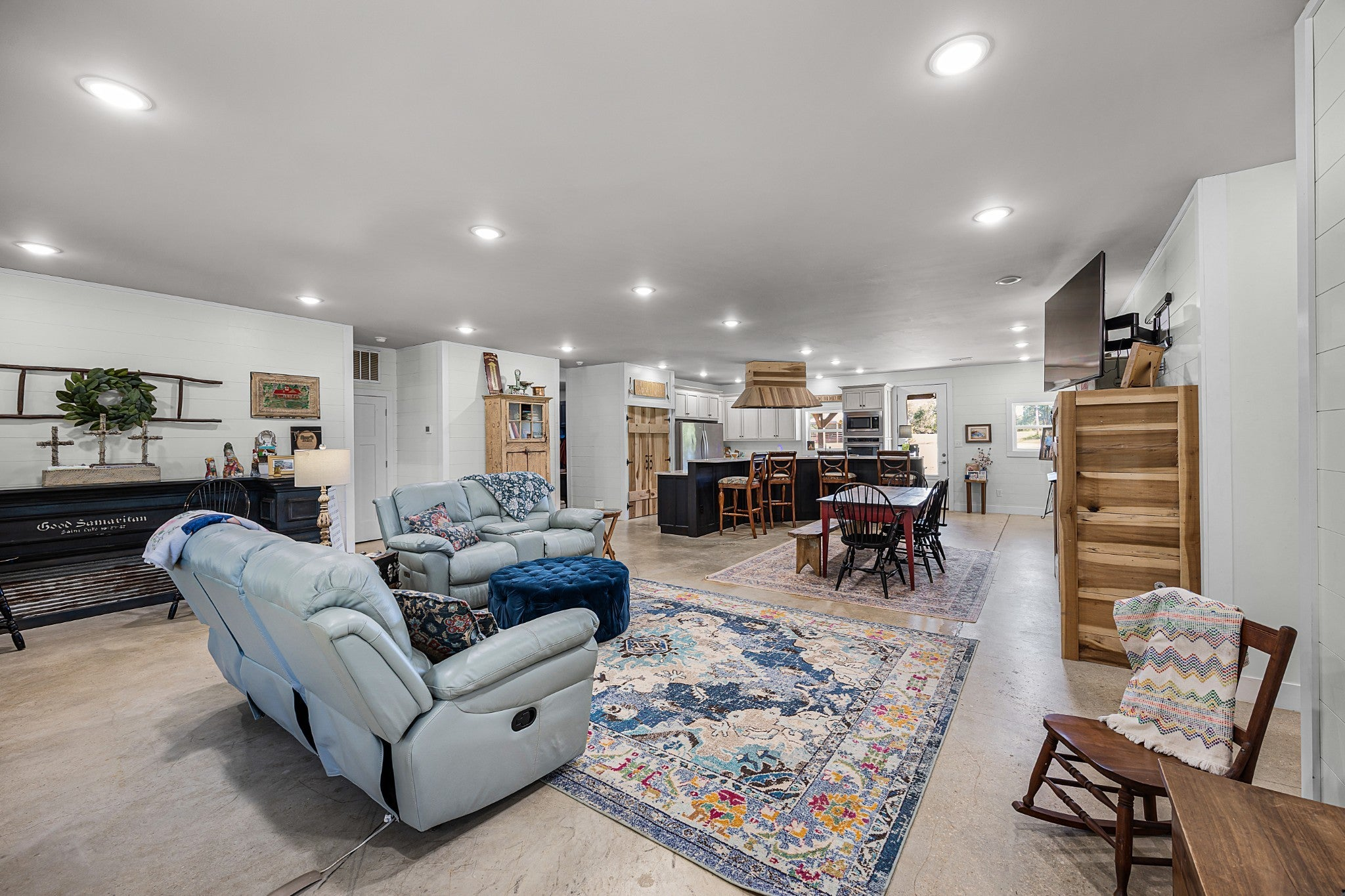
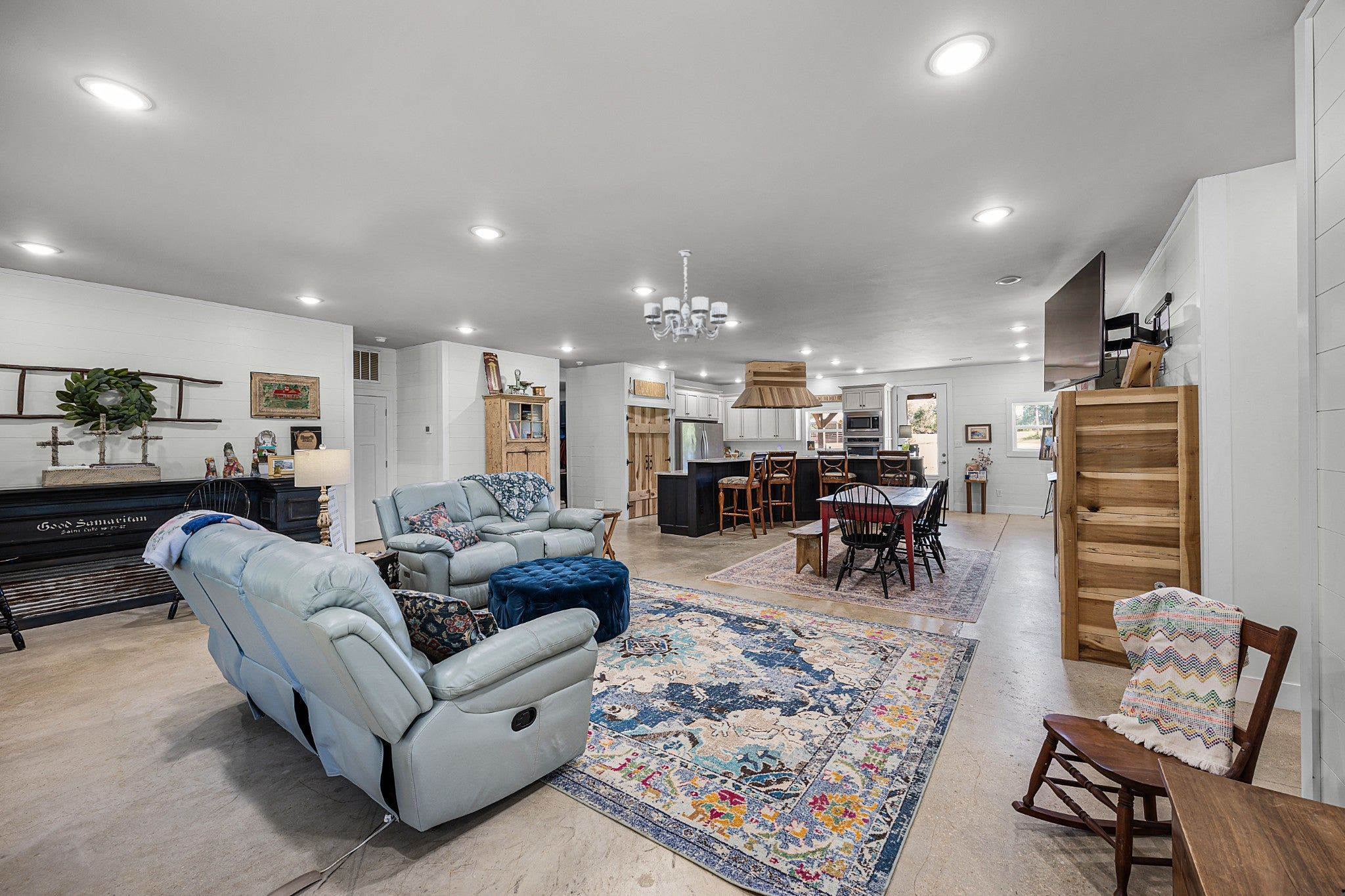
+ chandelier (685, 297)
